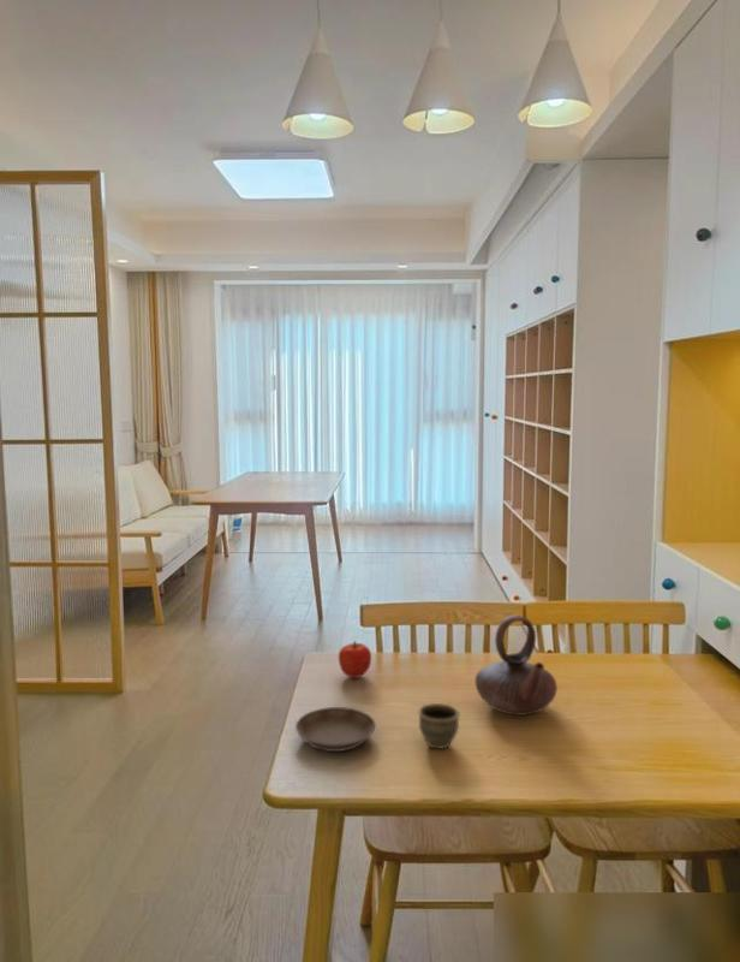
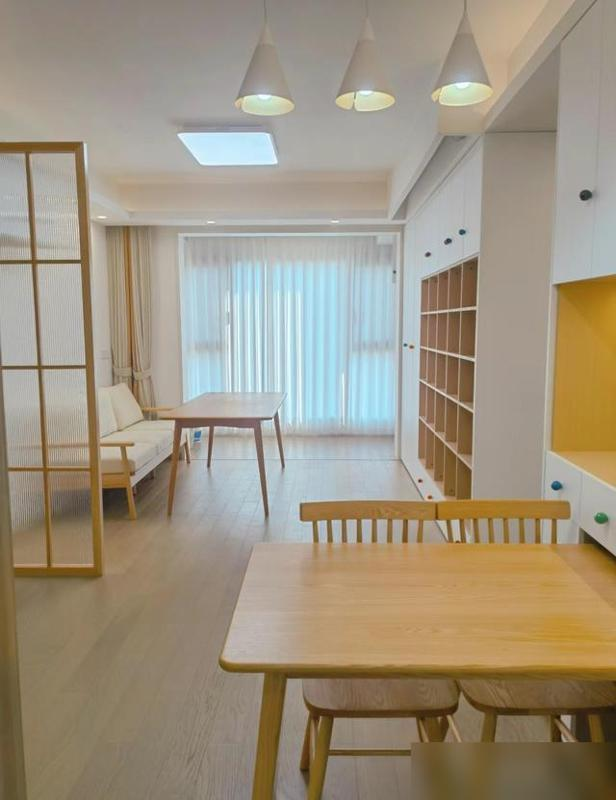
- saucer (335, 730)
- fruit (354, 659)
- cup (436, 724)
- teapot (521, 667)
